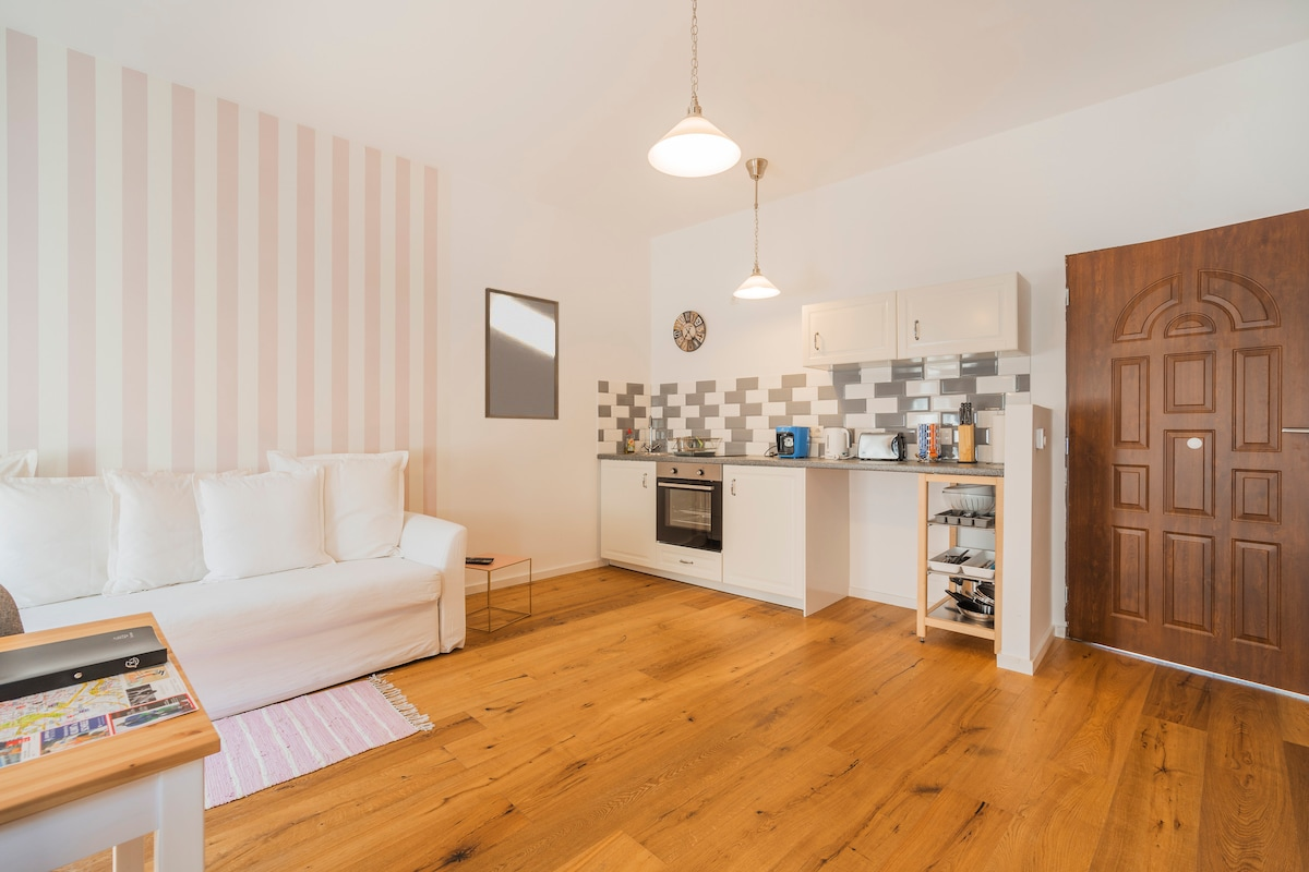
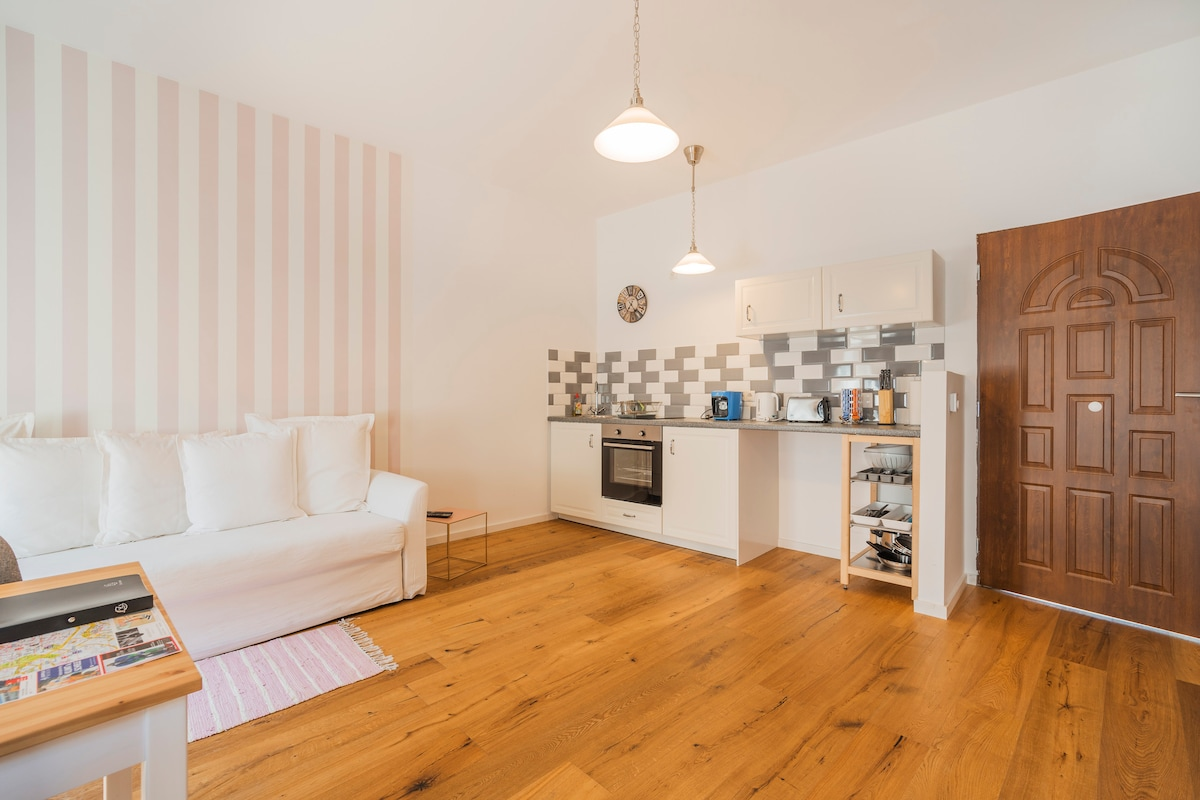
- home mirror (523, 356)
